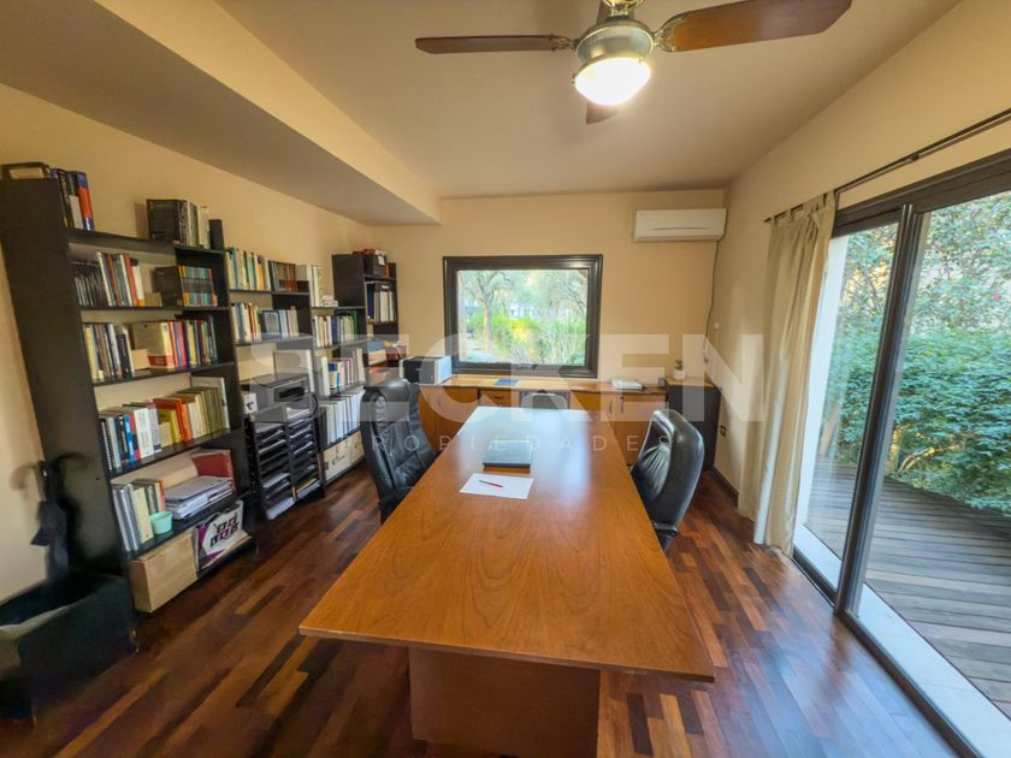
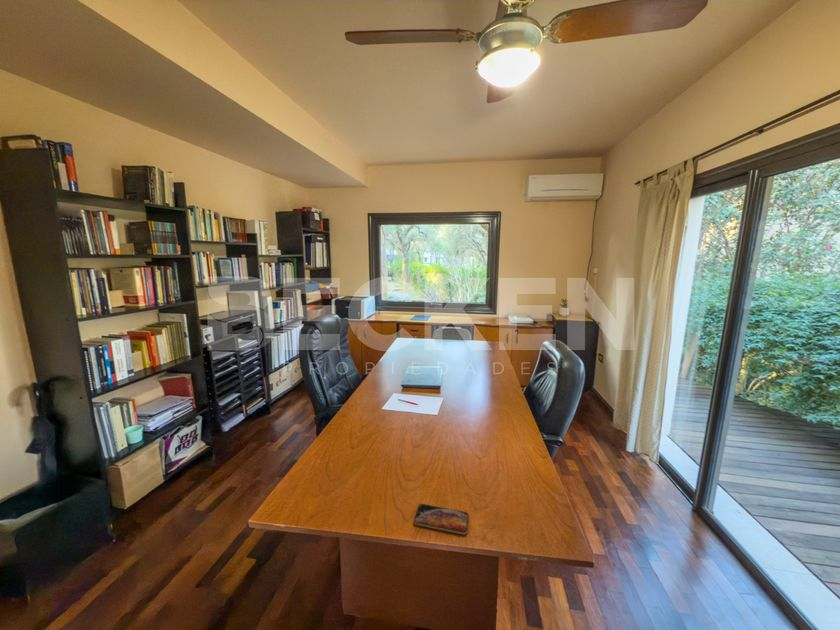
+ smartphone (441, 518)
